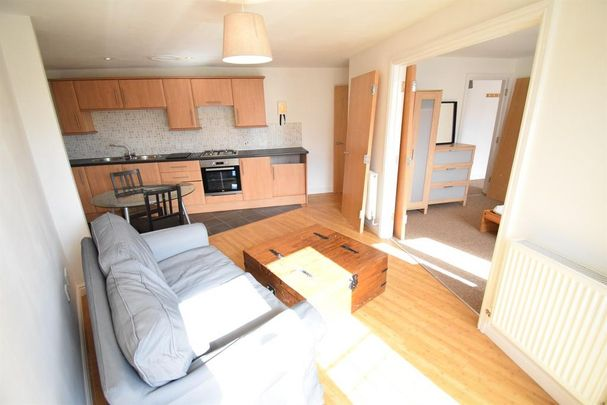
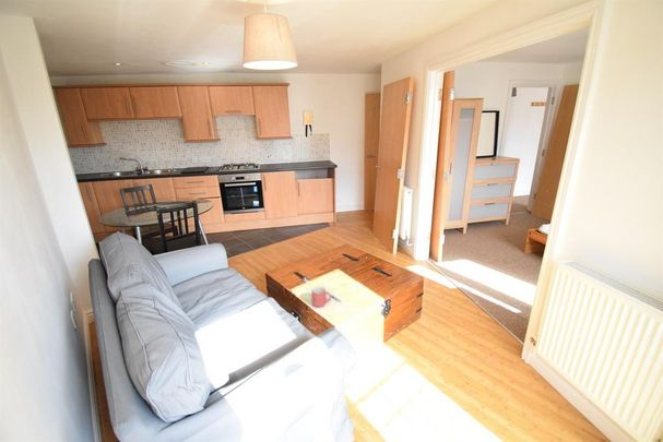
+ mug (321, 297)
